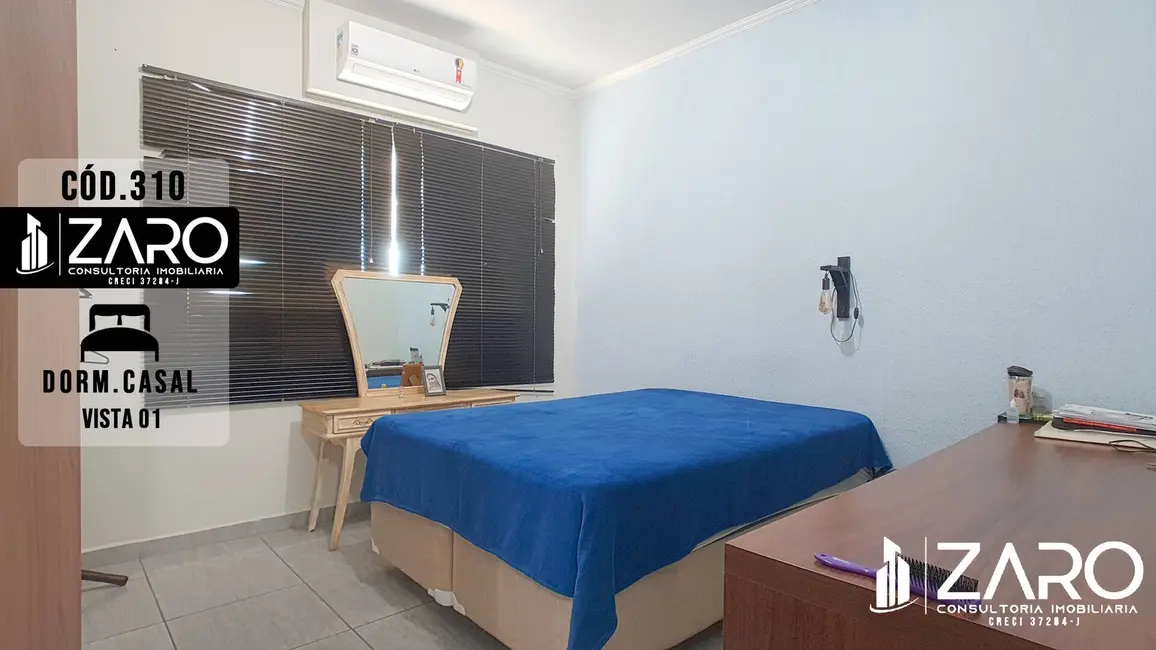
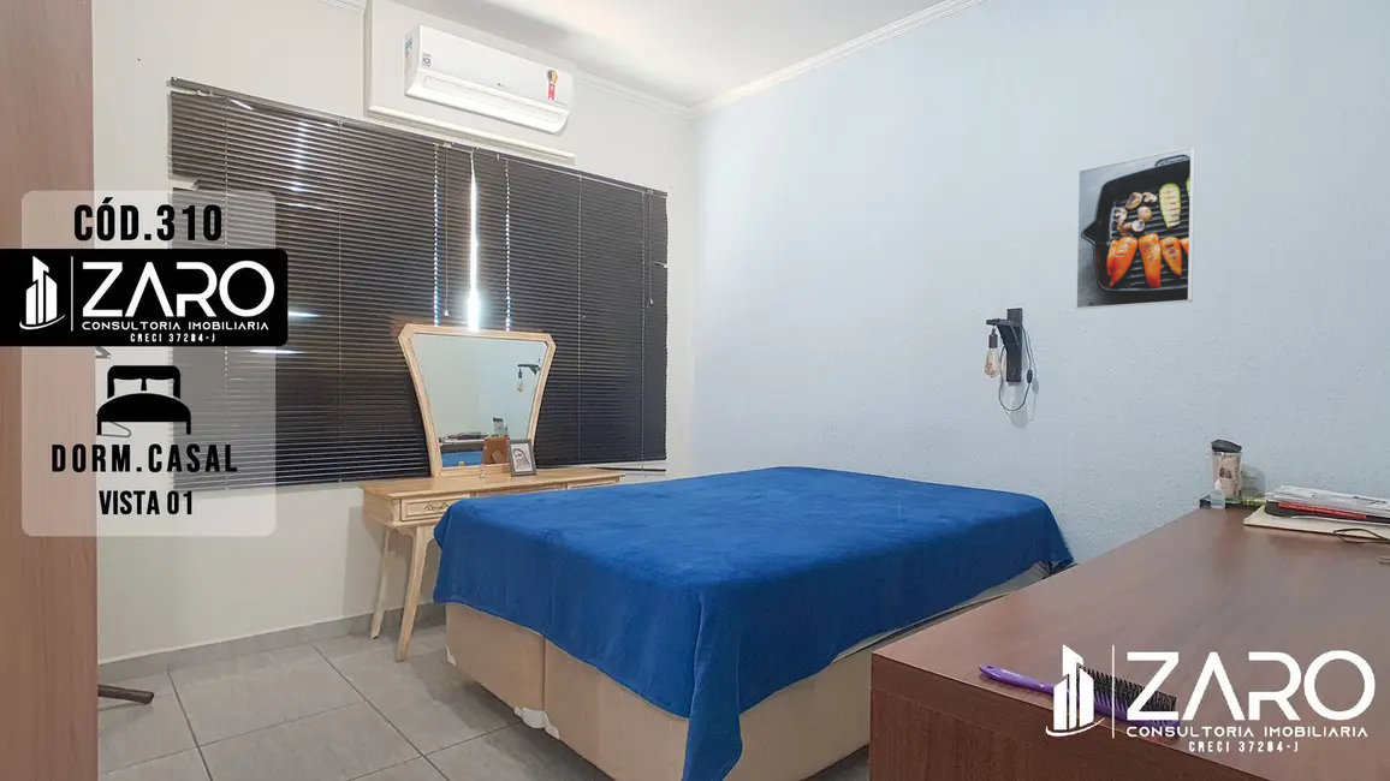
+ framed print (1131, 232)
